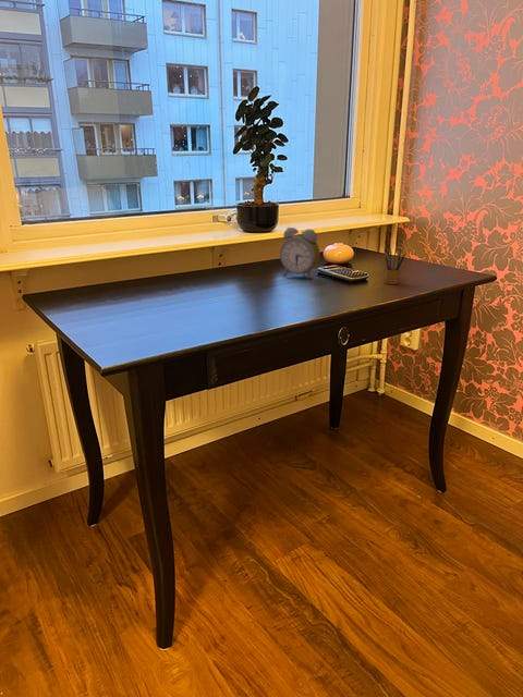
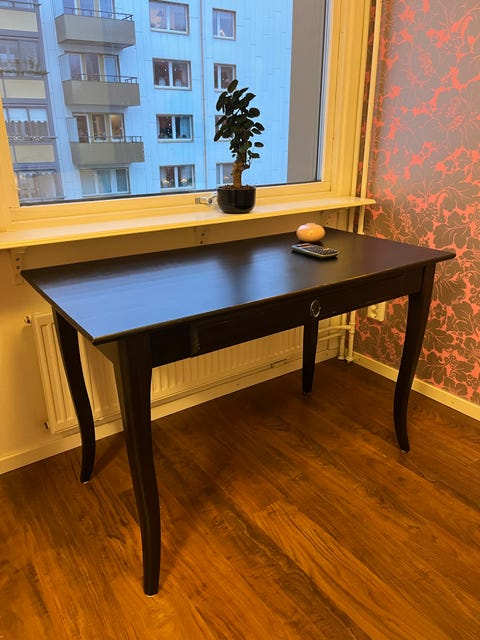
- alarm clock (301, 253)
- pencil box (393, 266)
